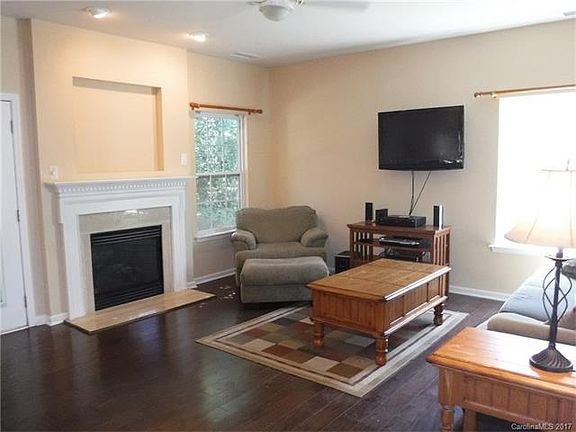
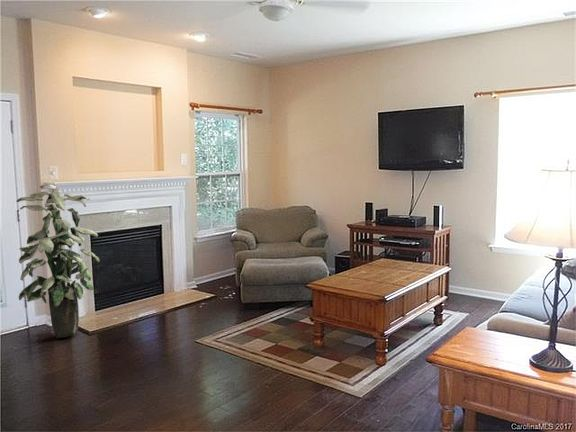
+ indoor plant (56, 260)
